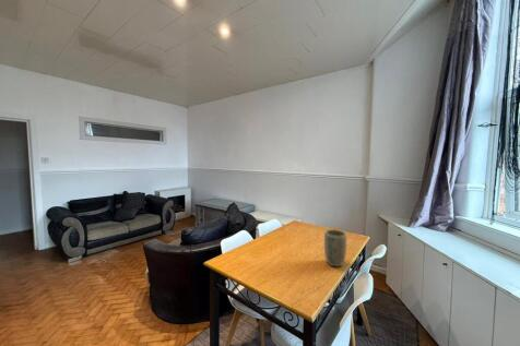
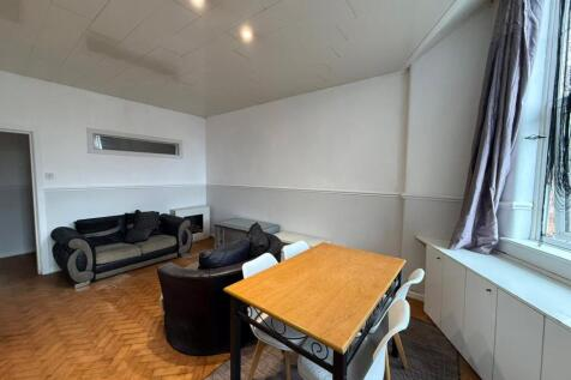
- plant pot (334, 248)
